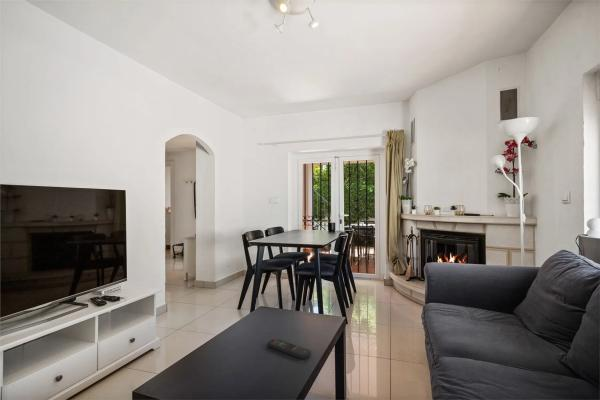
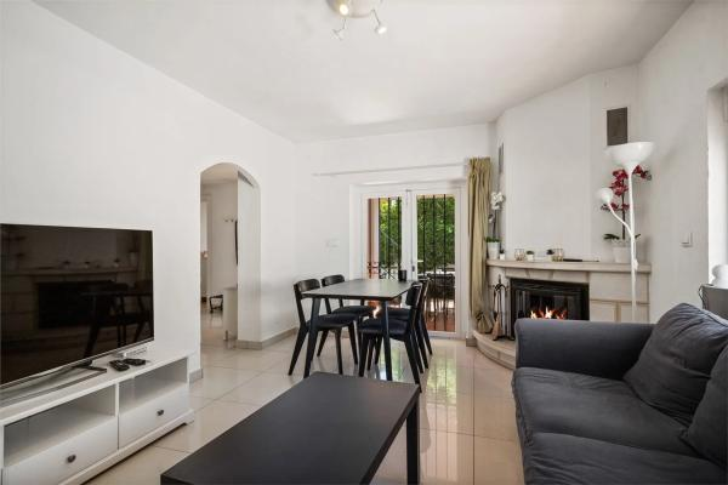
- remote control (288, 347)
